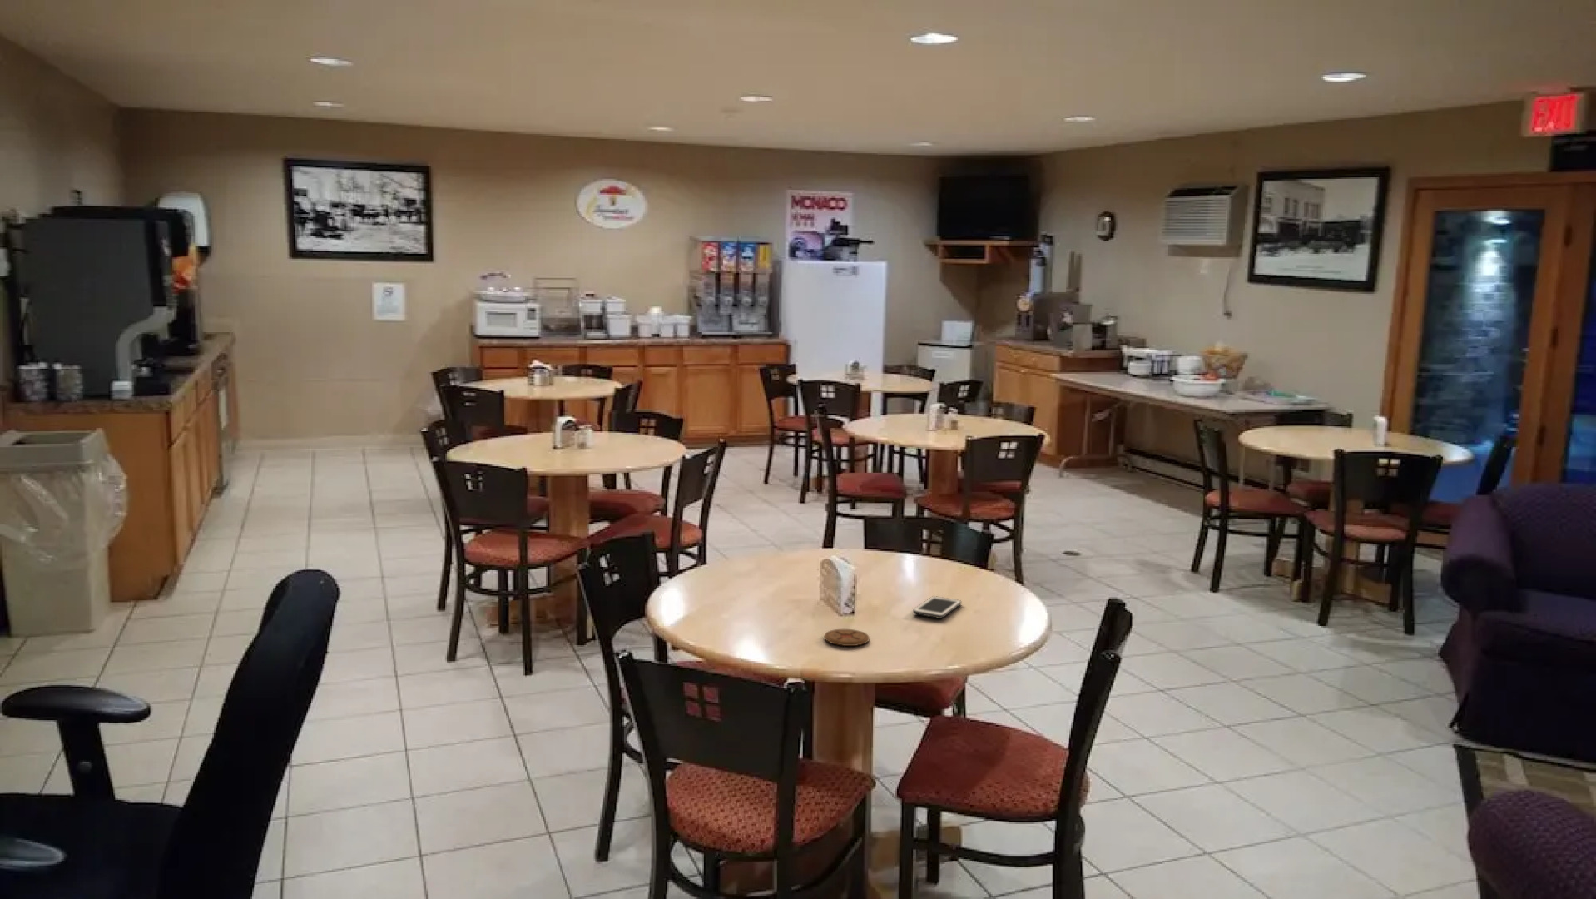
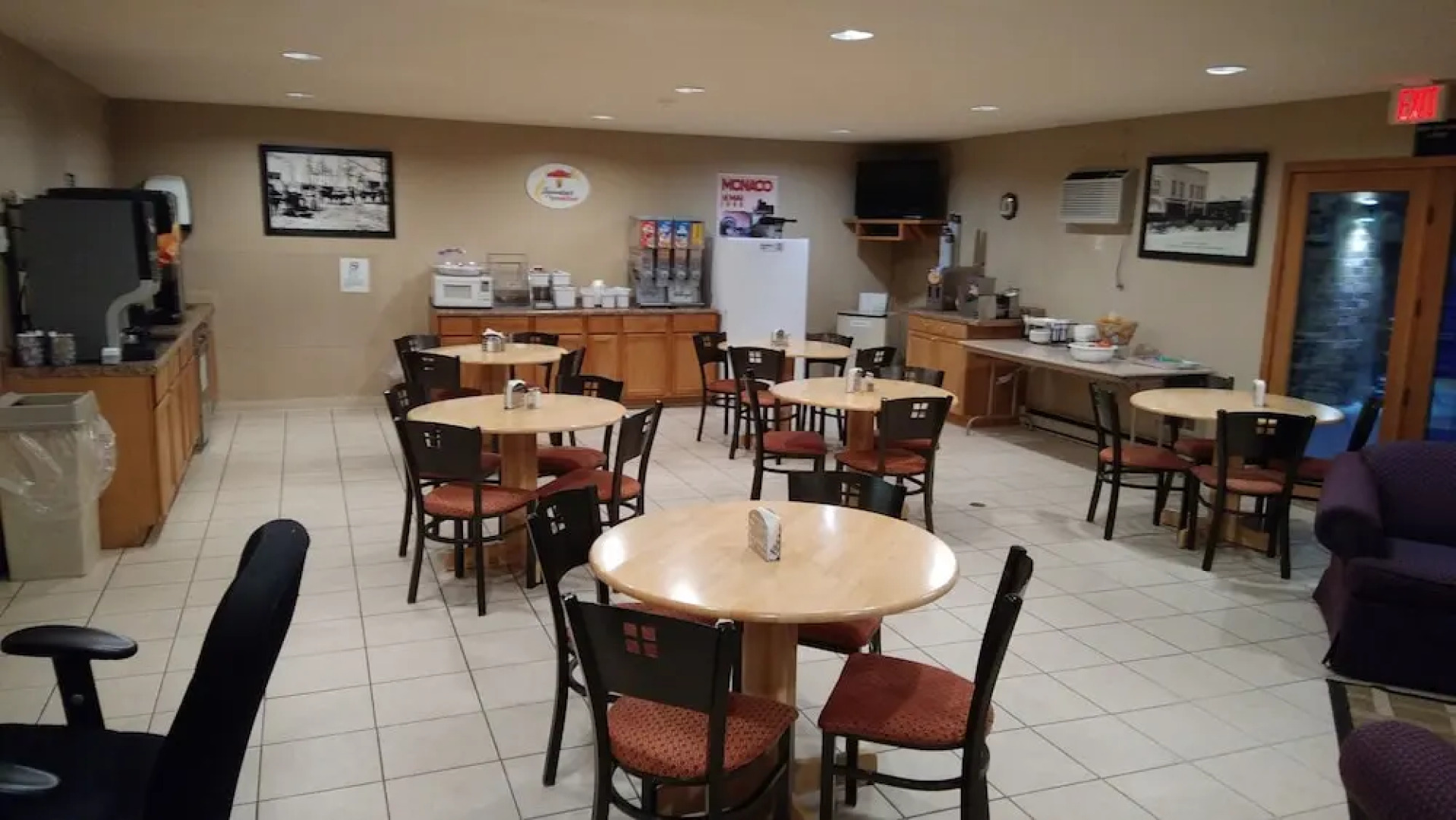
- cell phone (937, 607)
- coaster (846, 637)
